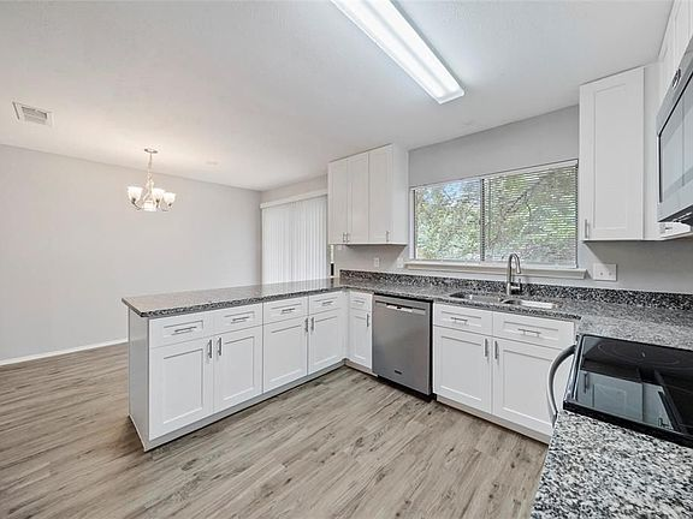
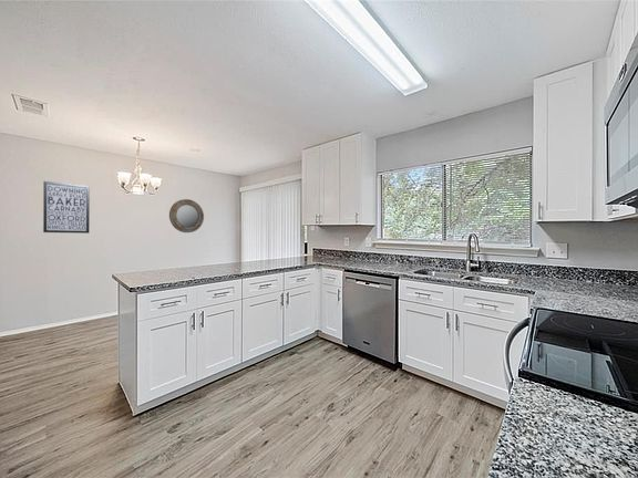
+ wall art (66, 208)
+ home mirror (187, 216)
